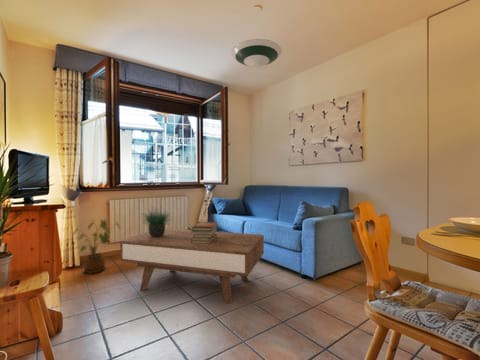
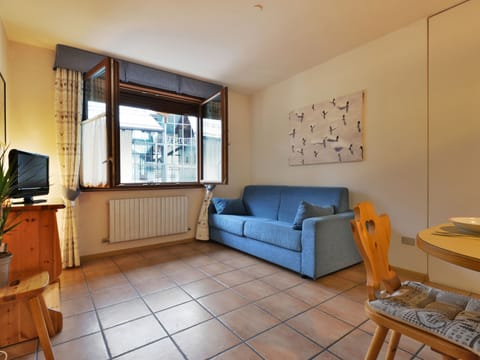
- coffee table (196, 260)
- book stack (205, 231)
- house plant (97, 246)
- potted plant (156, 218)
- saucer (256, 59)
